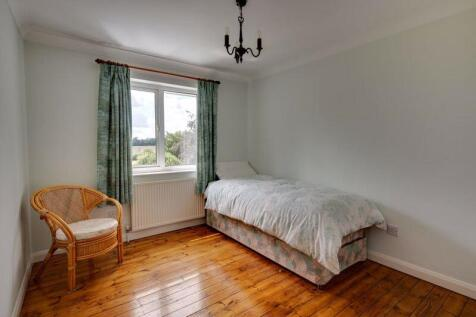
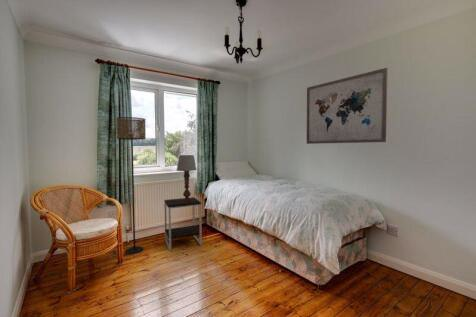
+ side table (182, 227)
+ table lamp (186, 178)
+ wall art (341, 111)
+ floor lamp (132, 185)
